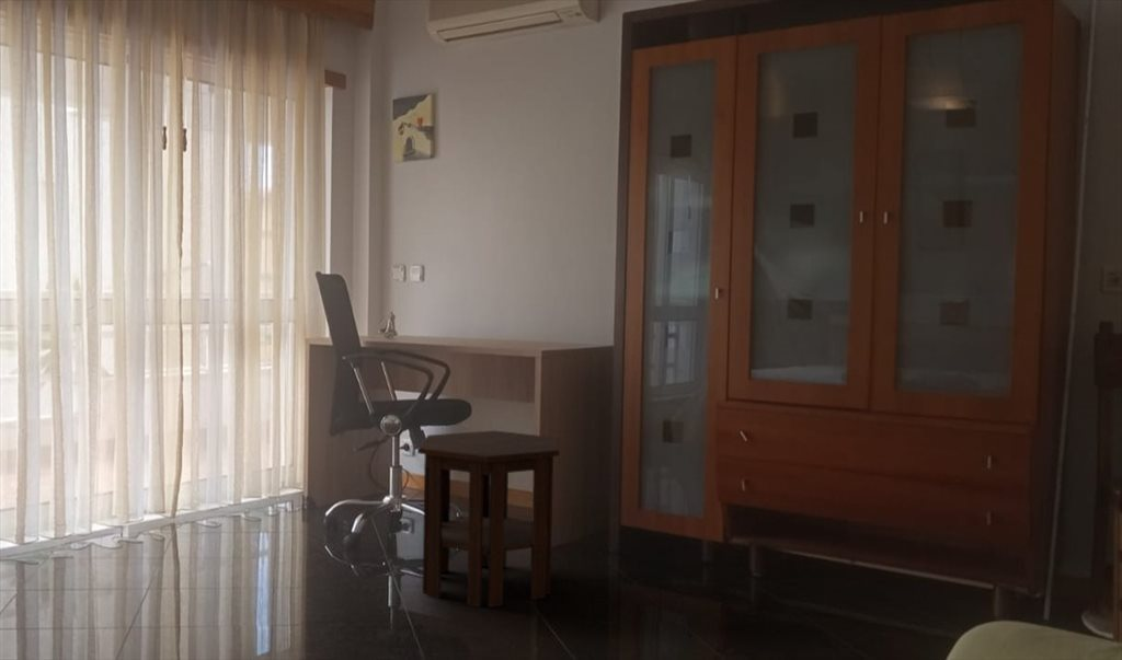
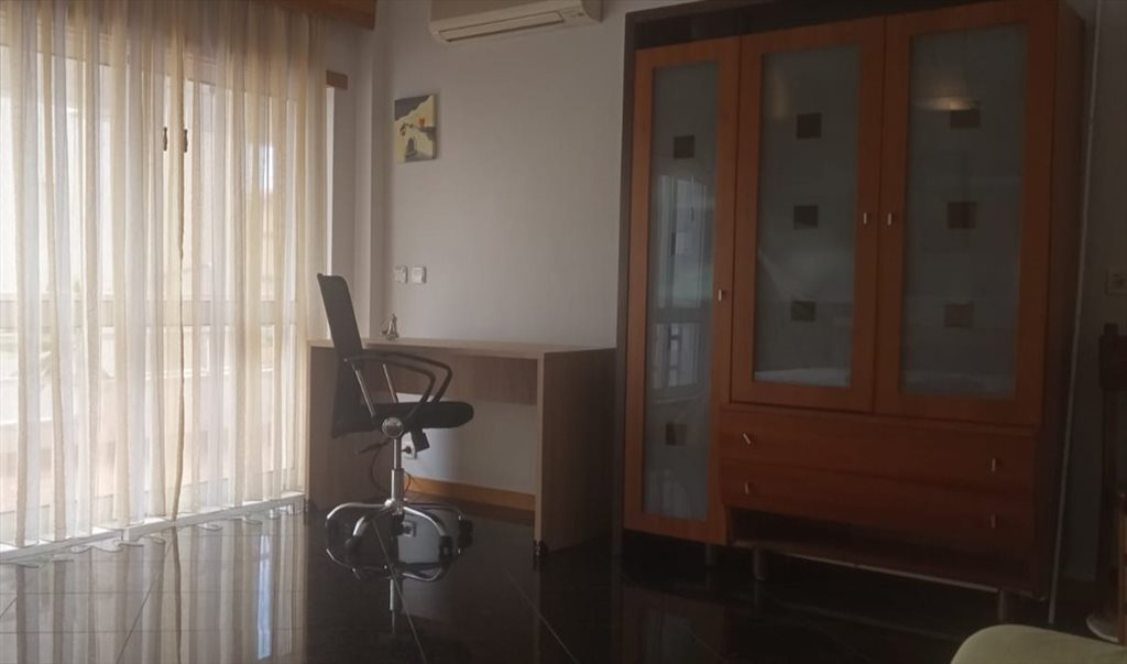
- side table (489, 513)
